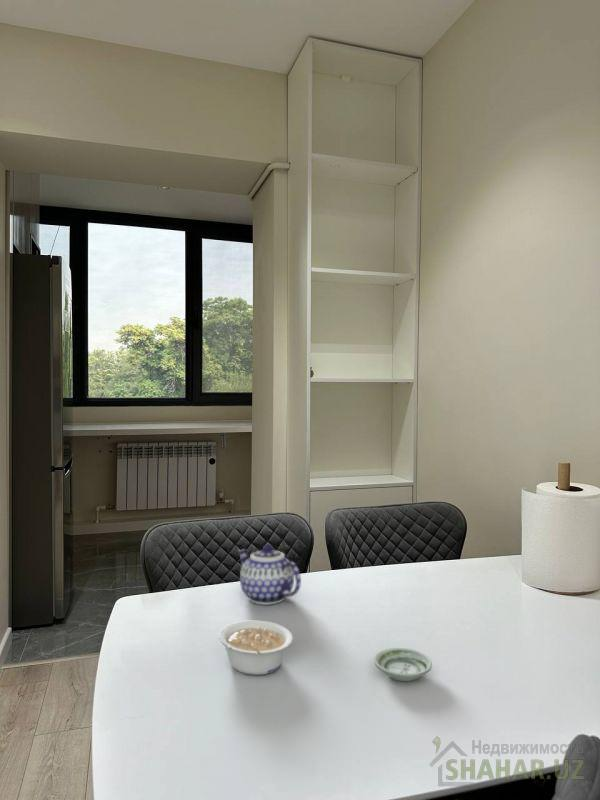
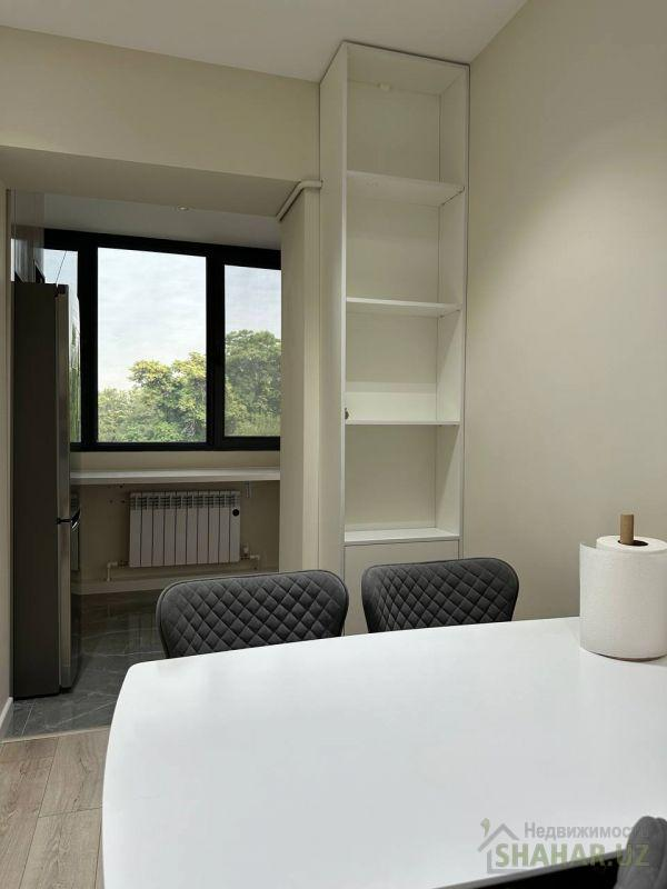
- teapot (267, 571)
- saucer (402, 666)
- legume (257, 647)
